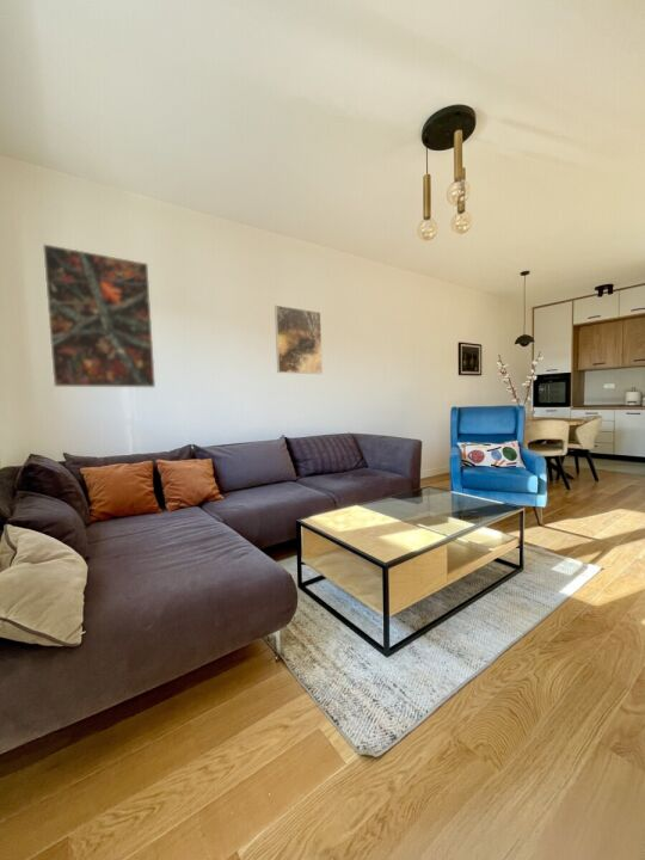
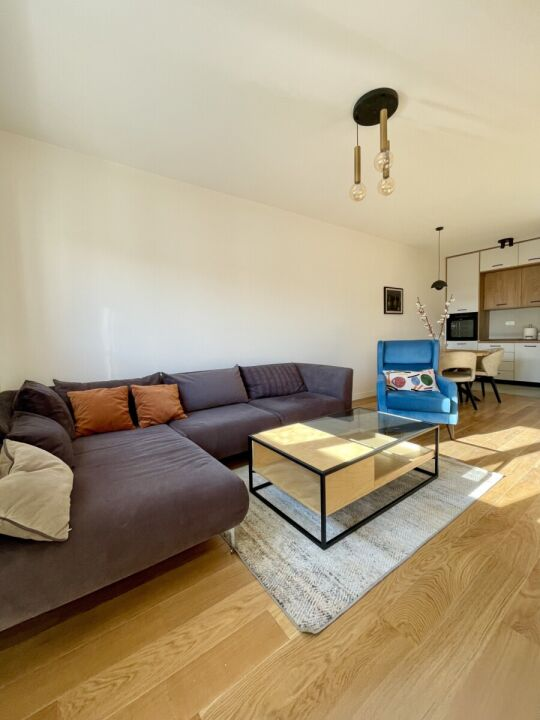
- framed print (103, 321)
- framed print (299, 340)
